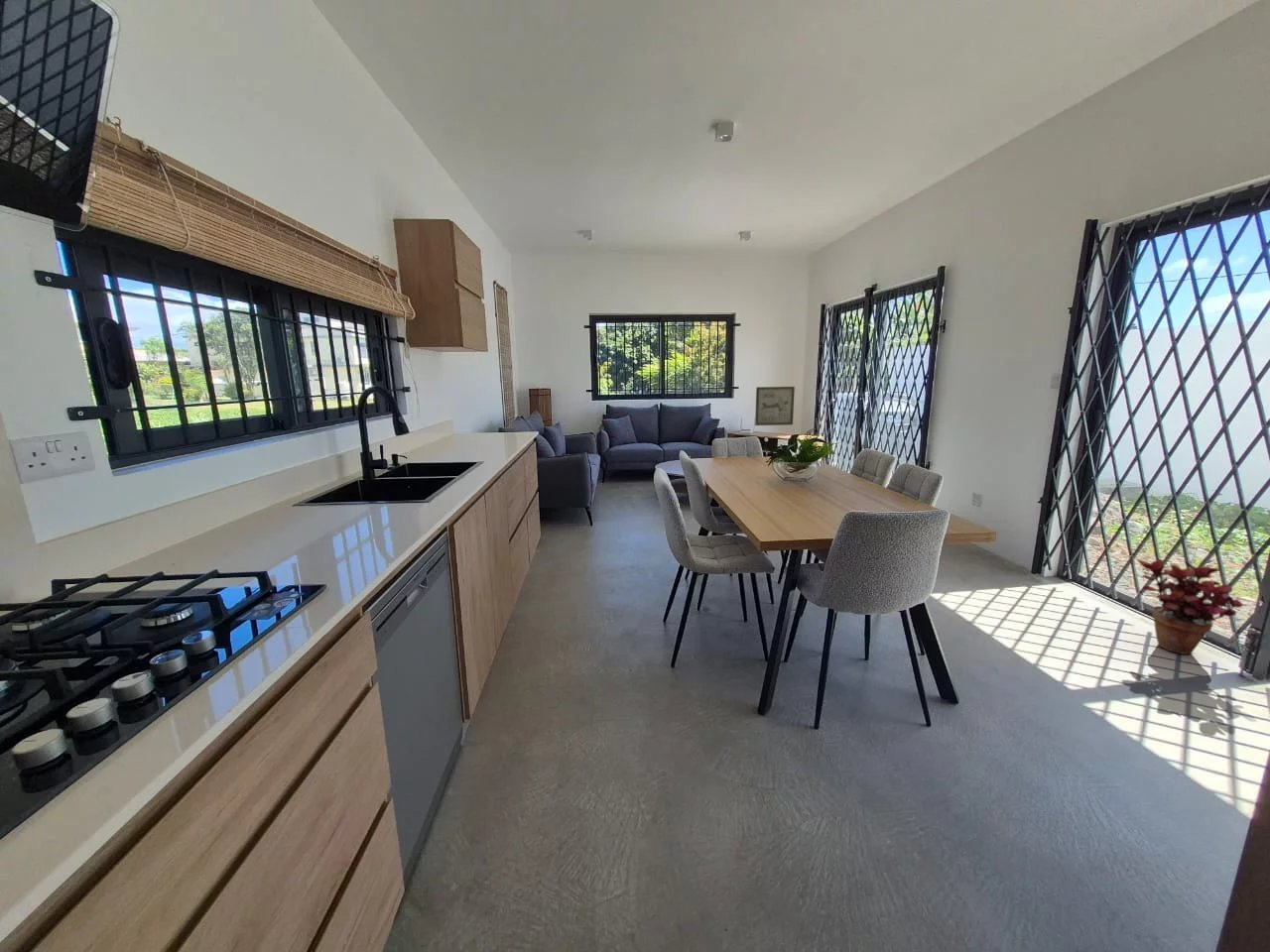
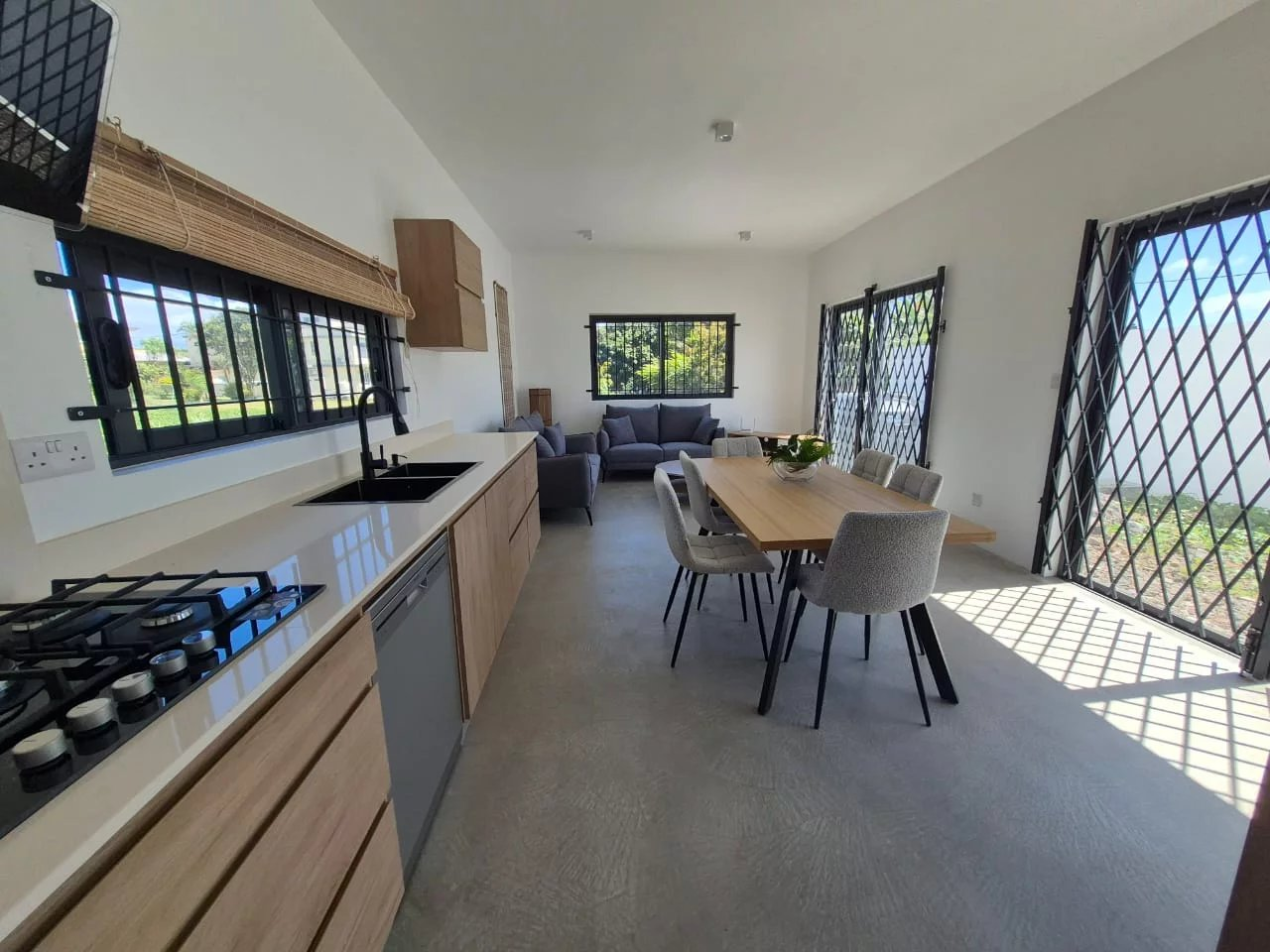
- potted plant (1187, 610)
- wall art (774, 406)
